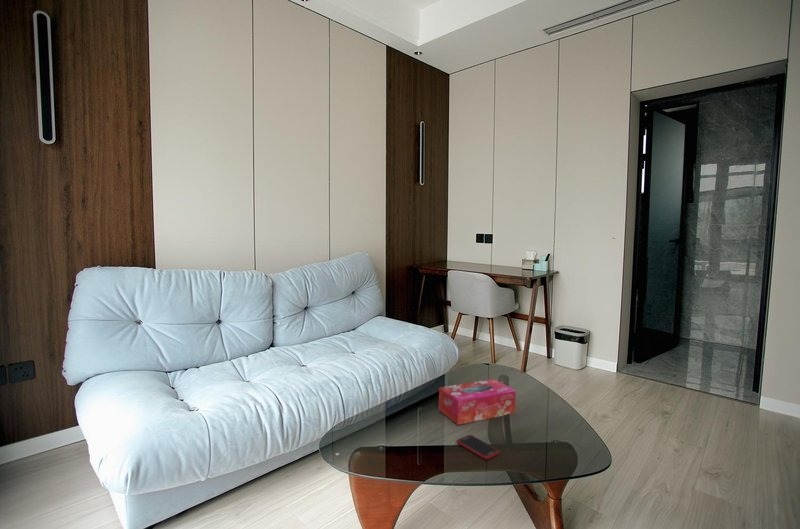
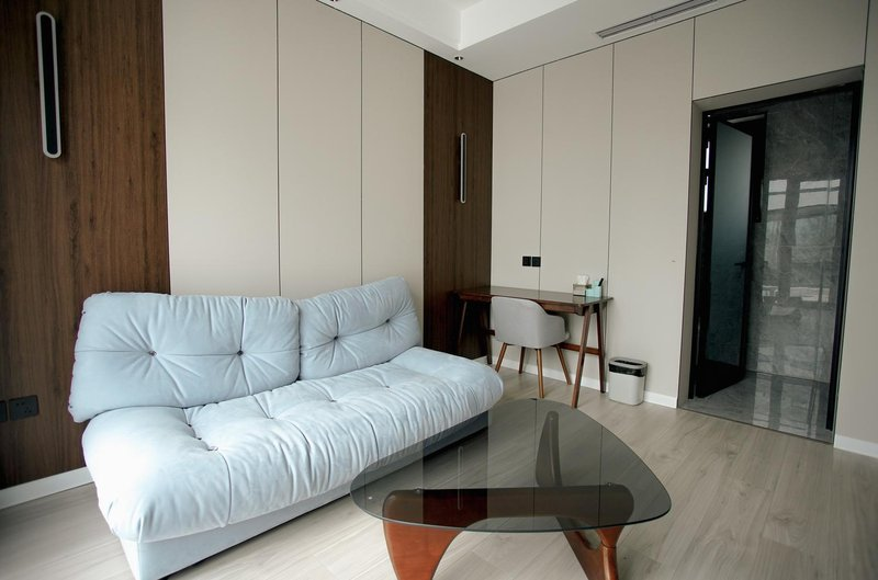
- cell phone (477, 446)
- tissue box (476, 400)
